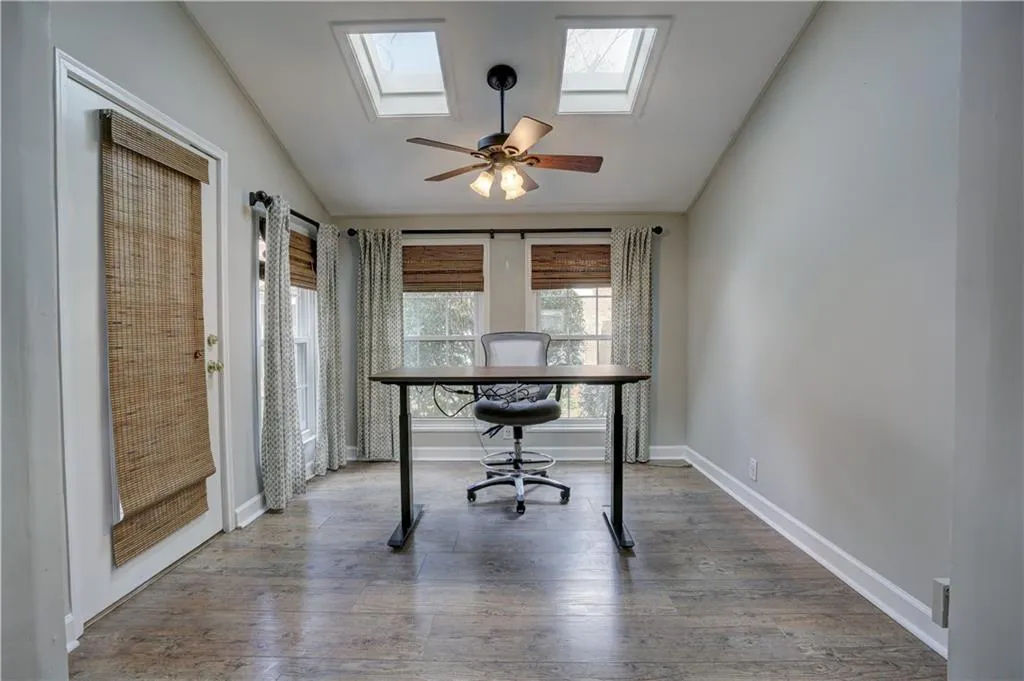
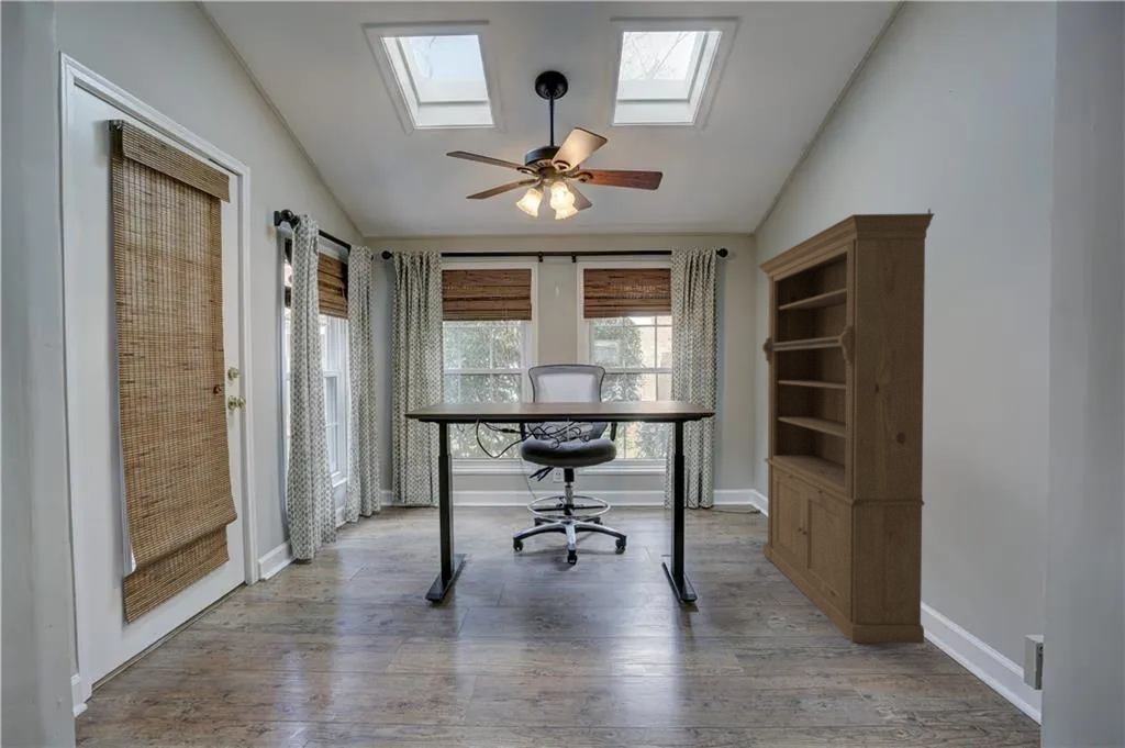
+ bookcase (826, 416)
